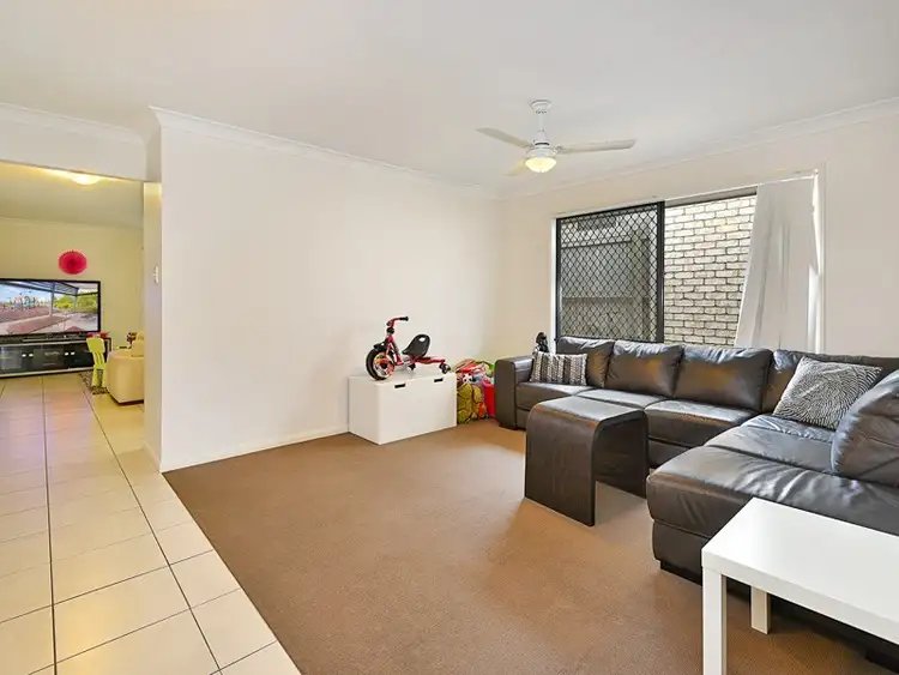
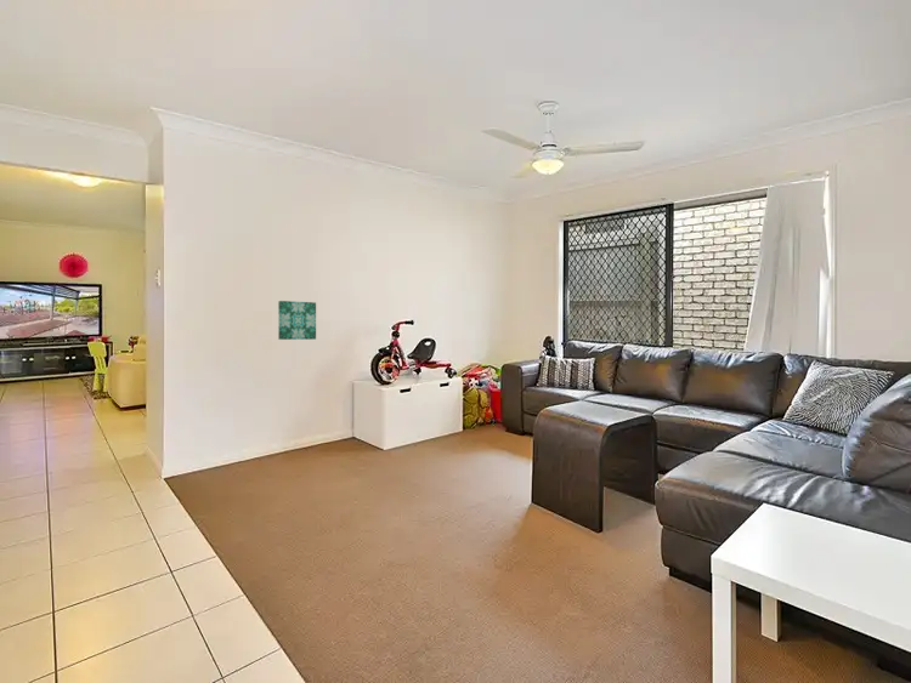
+ wall art (298, 320)
